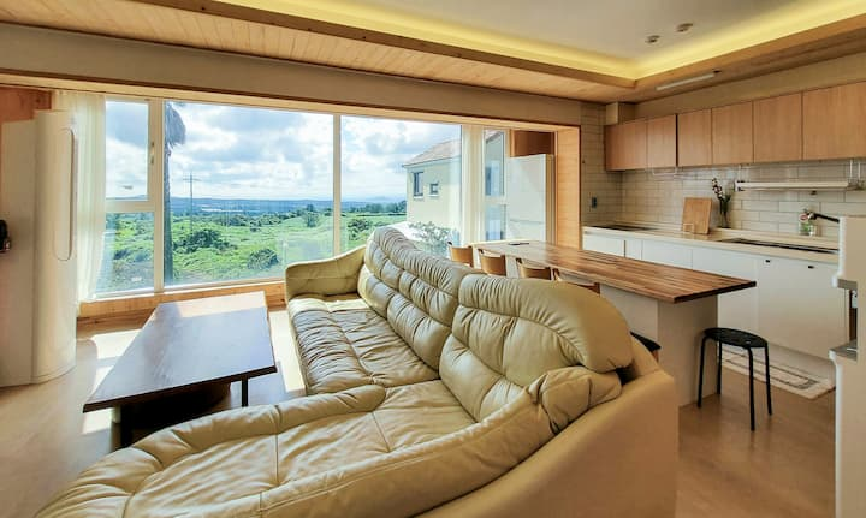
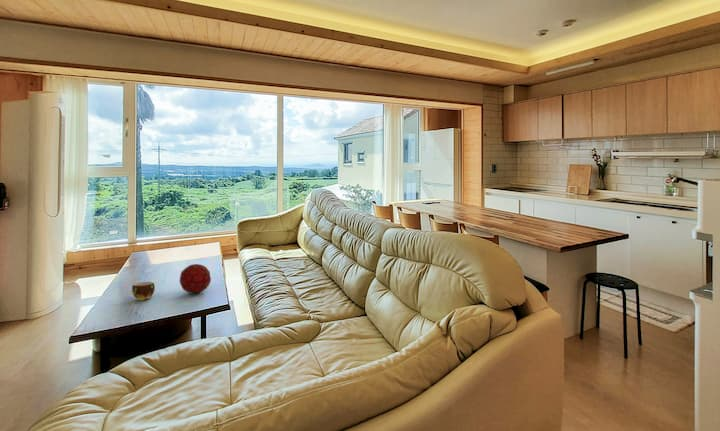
+ decorative orb (195, 278)
+ cup (143, 291)
